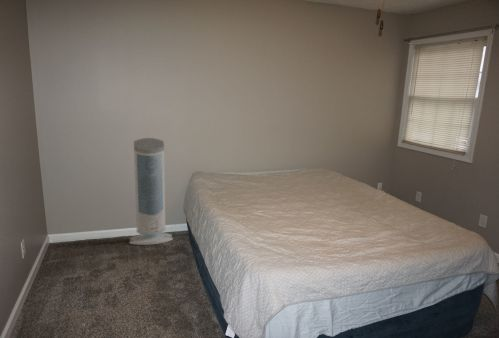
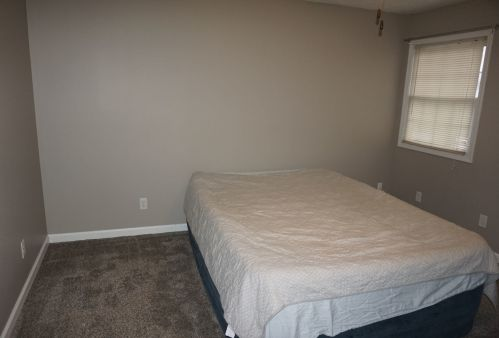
- air purifier (150, 190)
